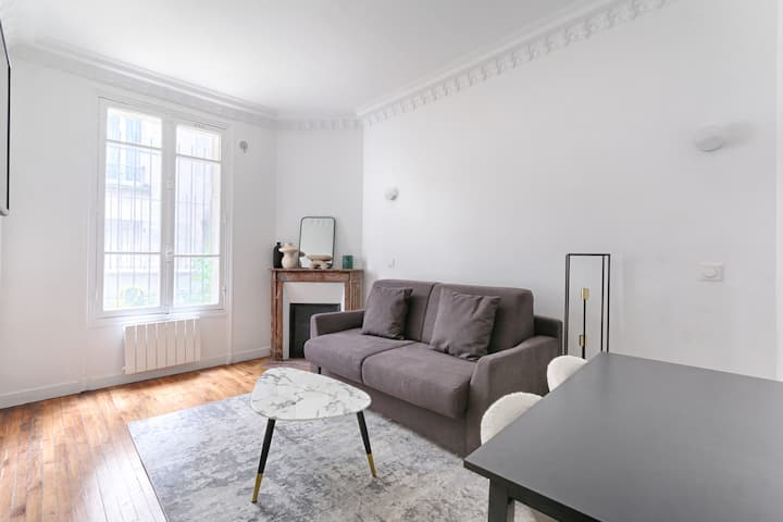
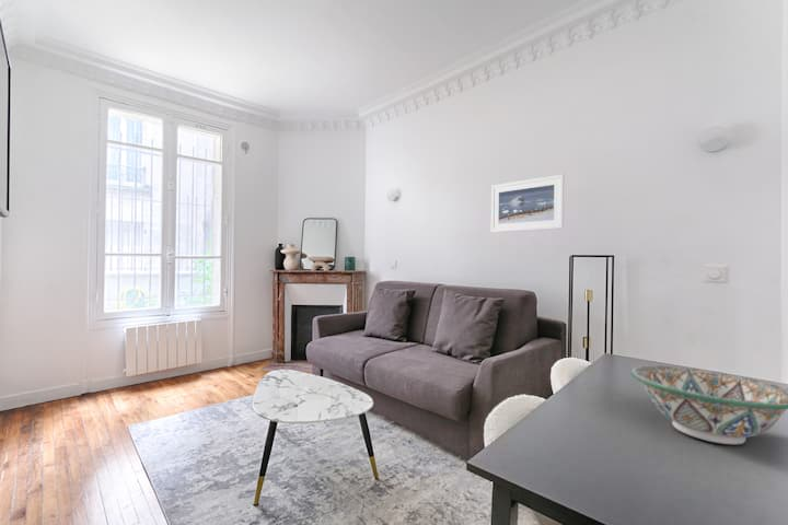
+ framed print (524, 205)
+ decorative bowl (707, 406)
